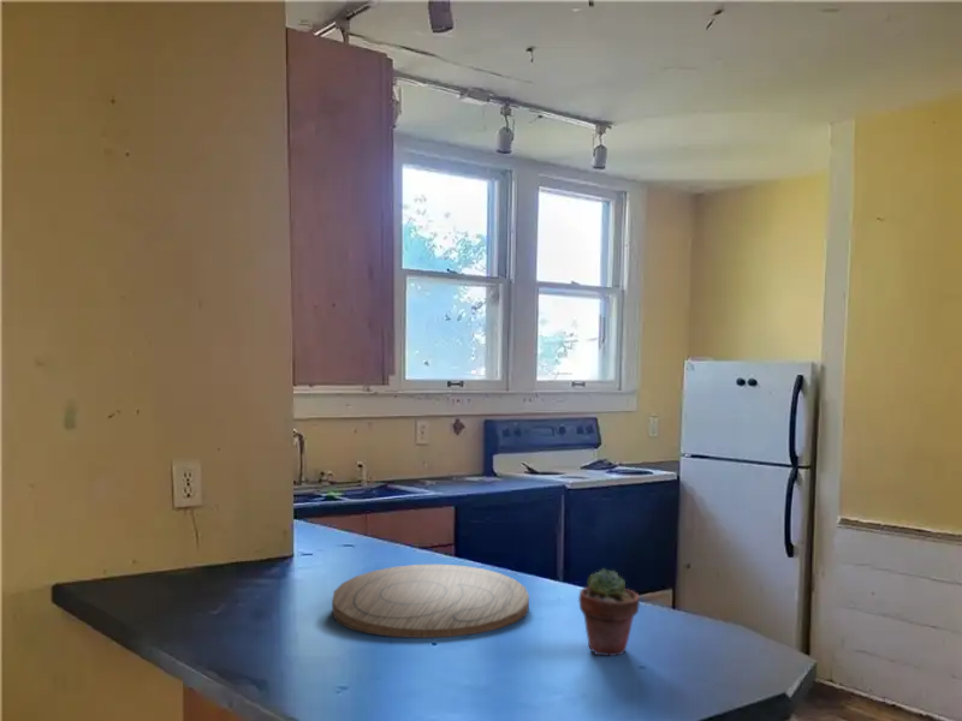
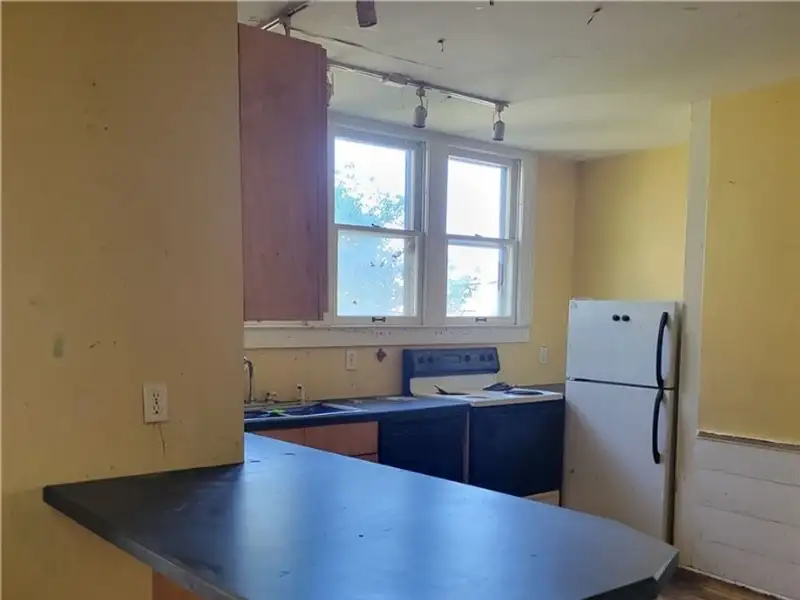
- potted succulent (608, 609)
- cutting board (430, 600)
